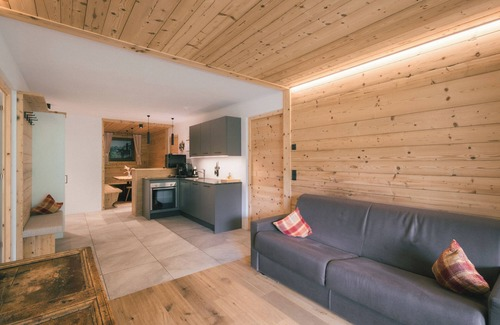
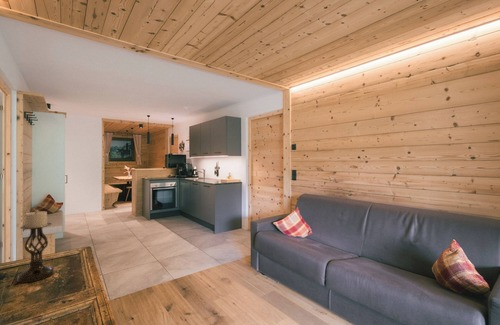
+ candle holder (37, 243)
